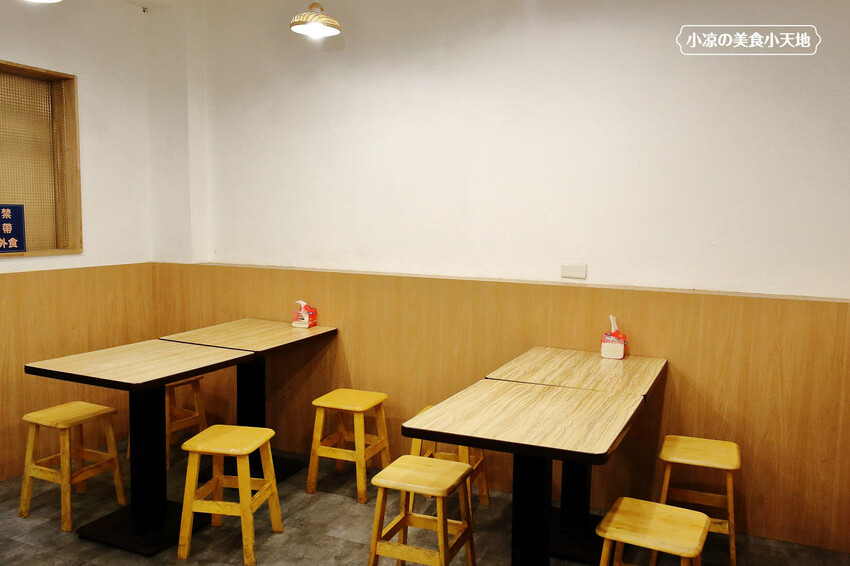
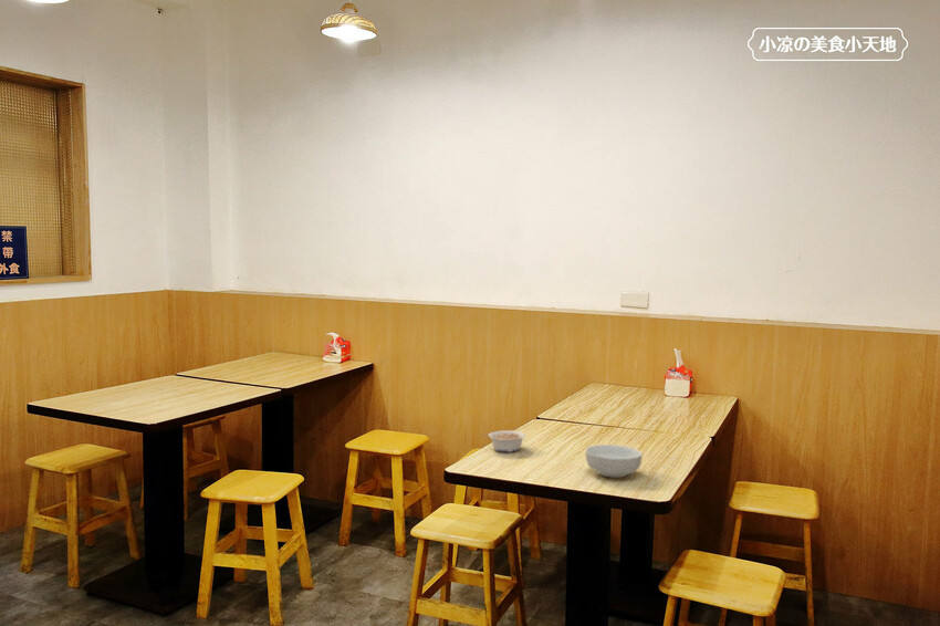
+ legume (505, 440)
+ cereal bowl (613, 462)
